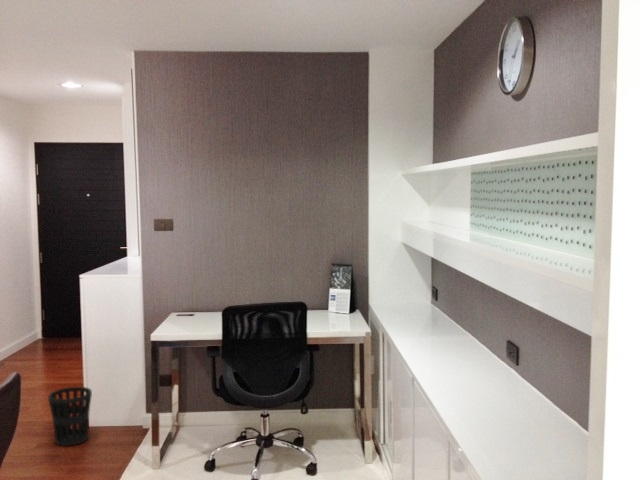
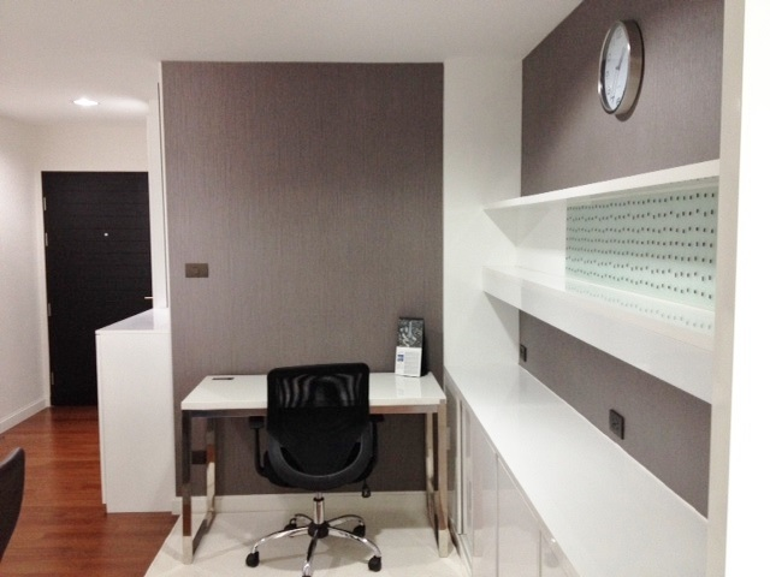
- wastebasket (71, 416)
